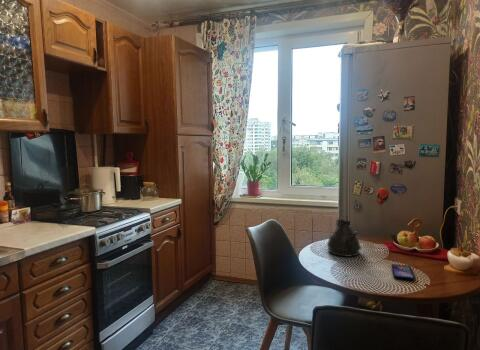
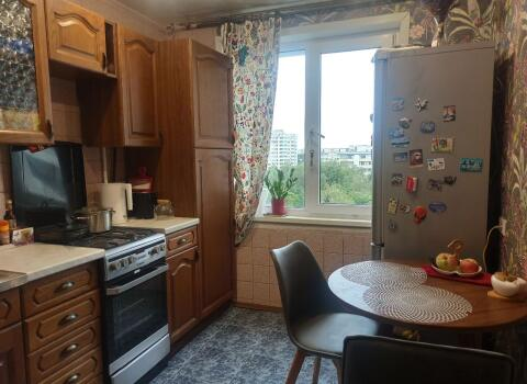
- teapot (345, 238)
- smartphone (402, 271)
